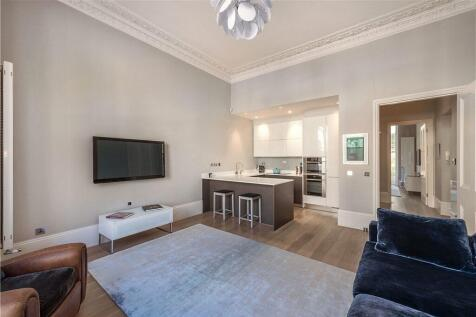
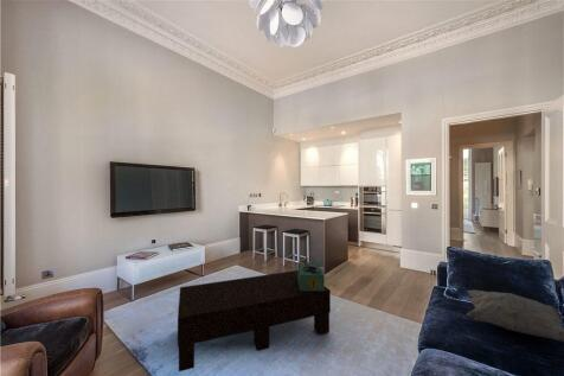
+ decorative pillow (513, 312)
+ decorative box (309, 275)
+ coffee table (254, 308)
